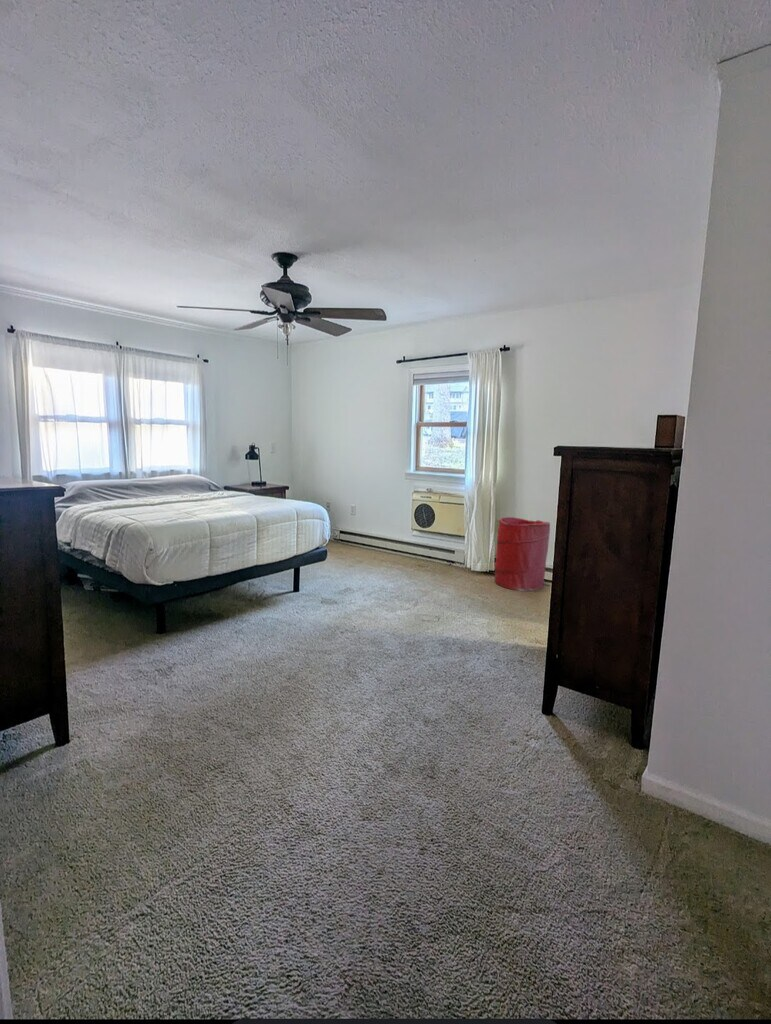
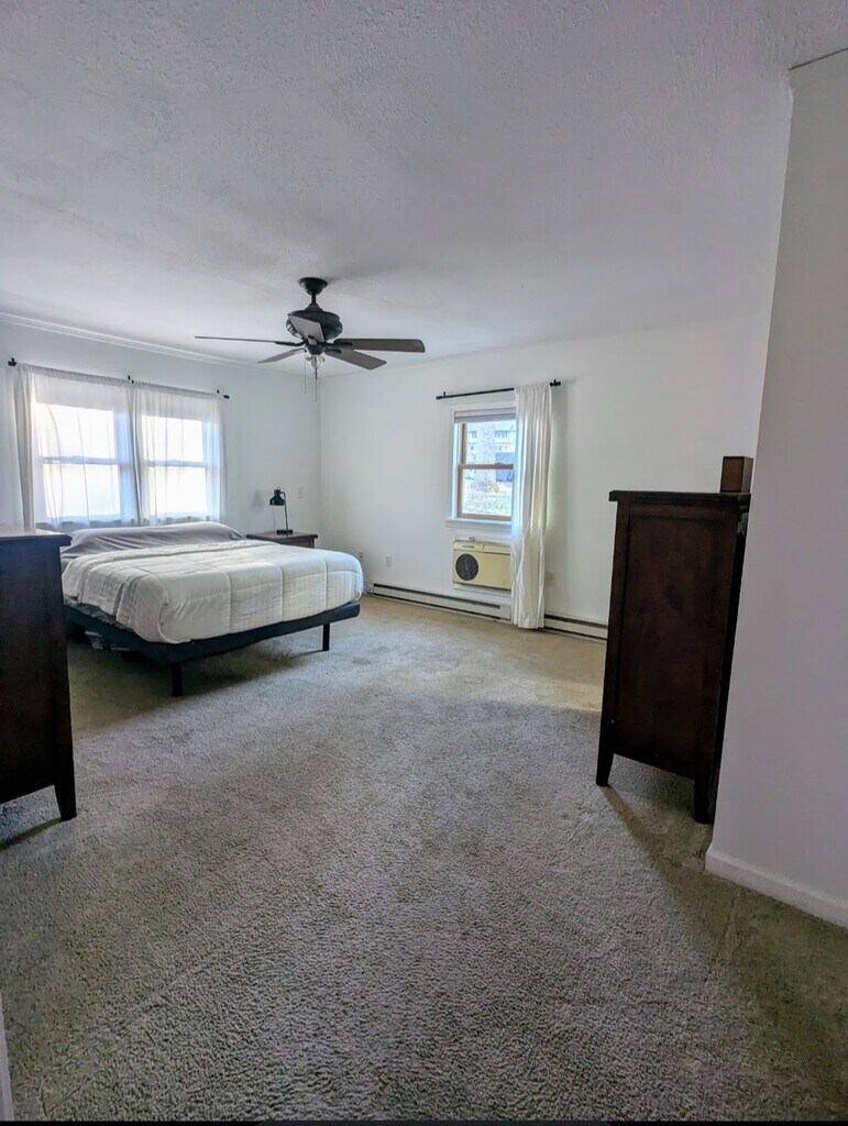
- laundry hamper (521, 551)
